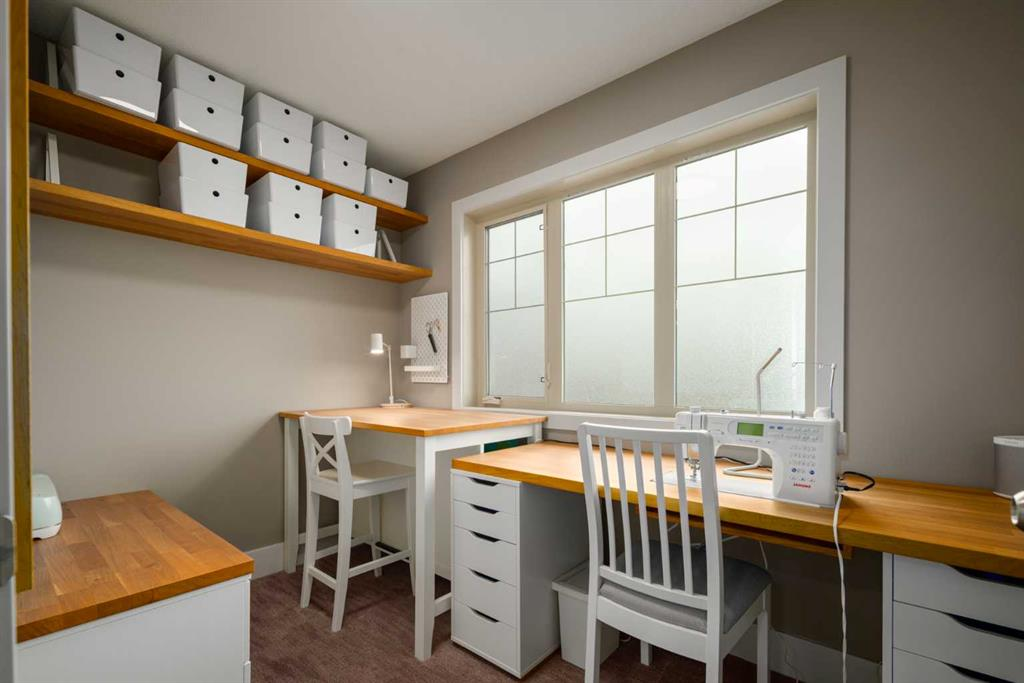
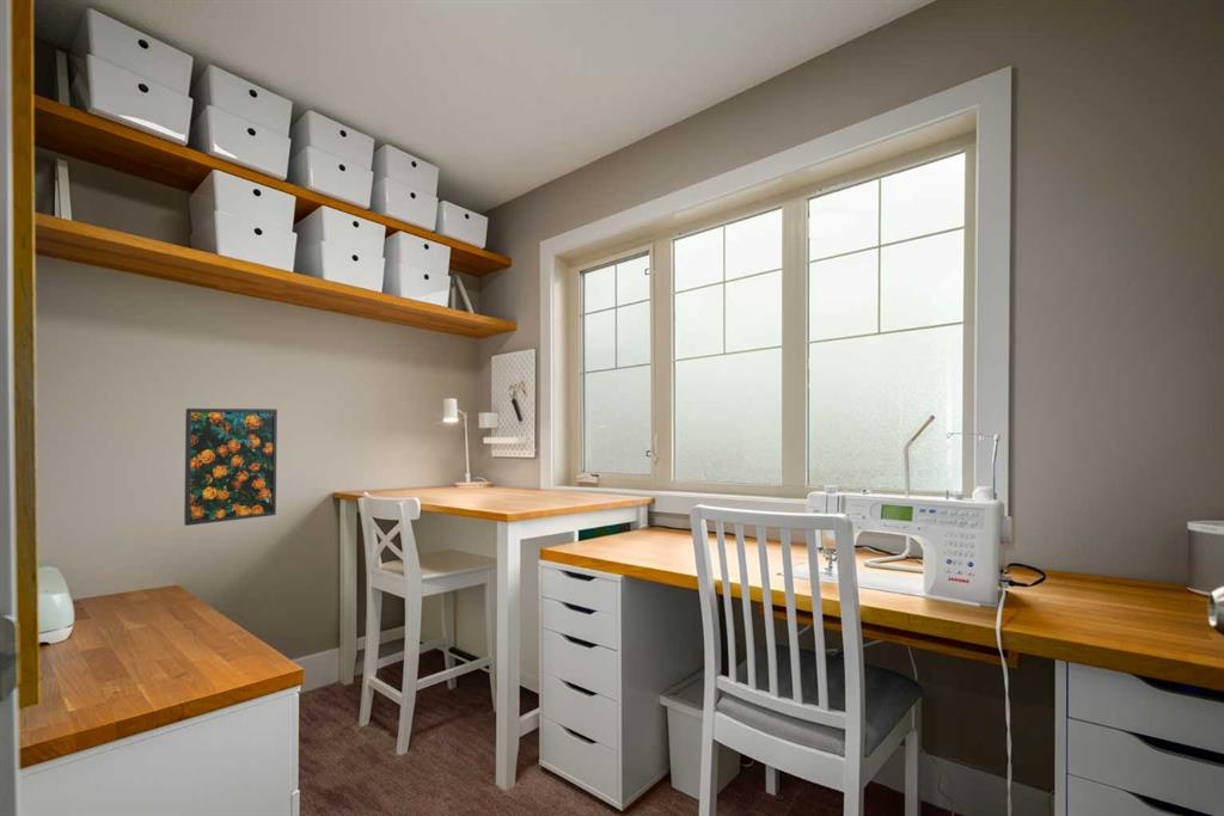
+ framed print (232, 464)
